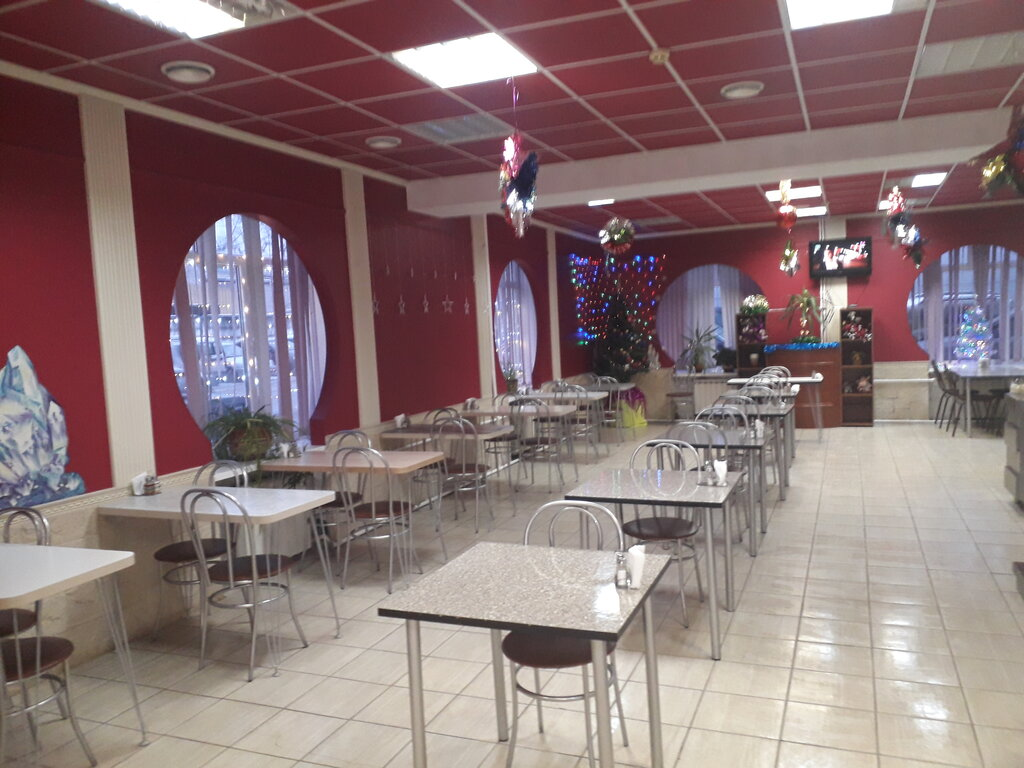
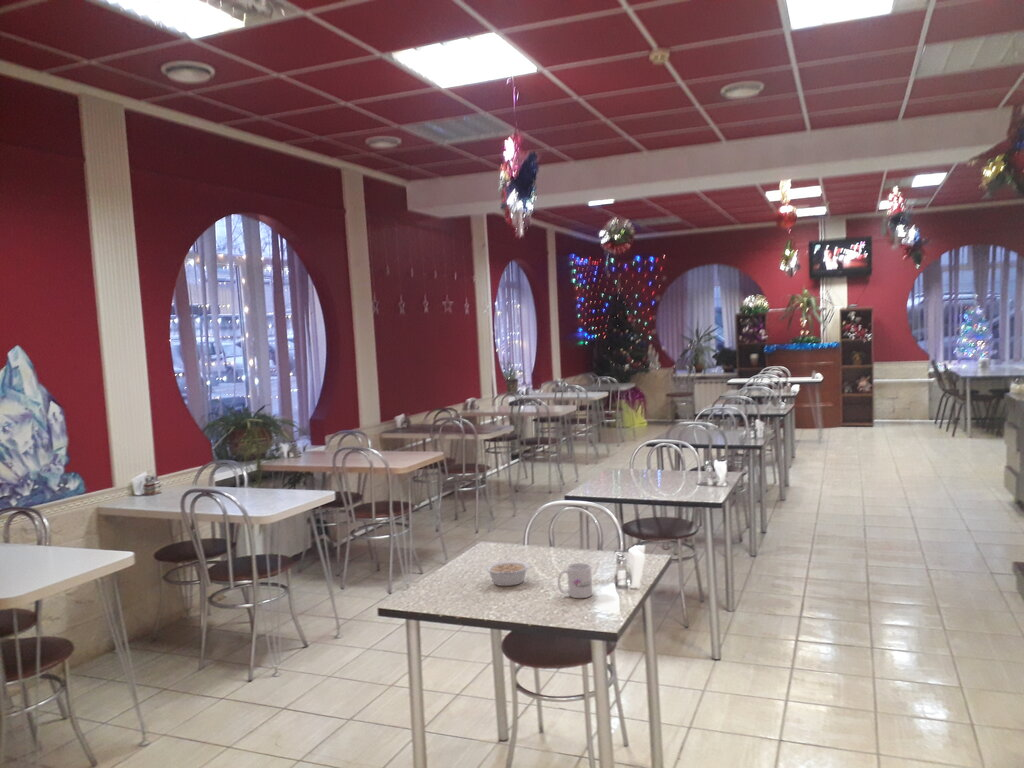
+ legume (509, 572)
+ mug (574, 580)
